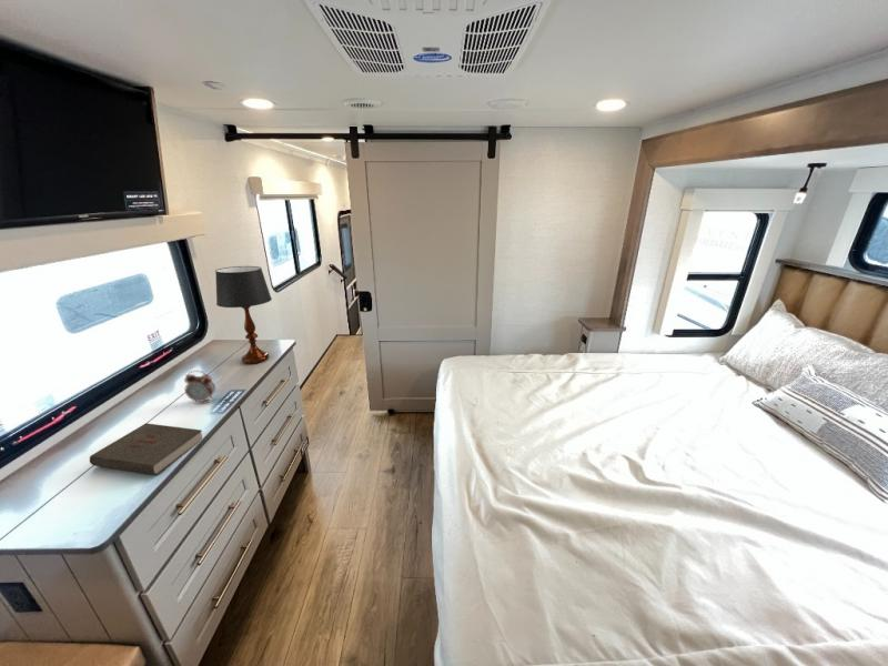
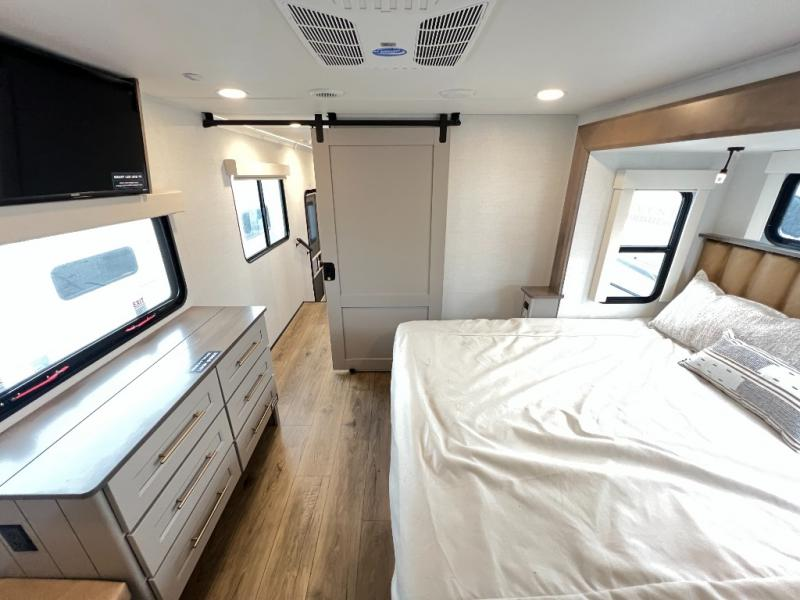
- table lamp (248, 315)
- book (150, 447)
- alarm clock (200, 385)
